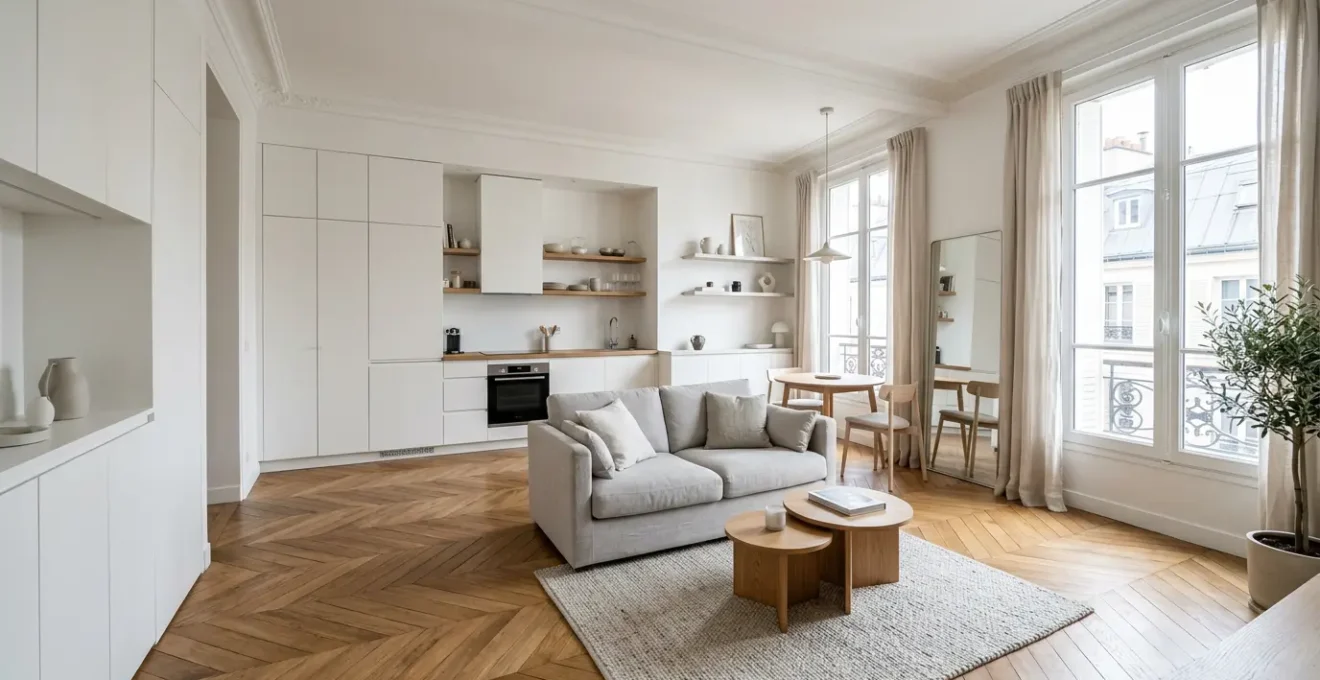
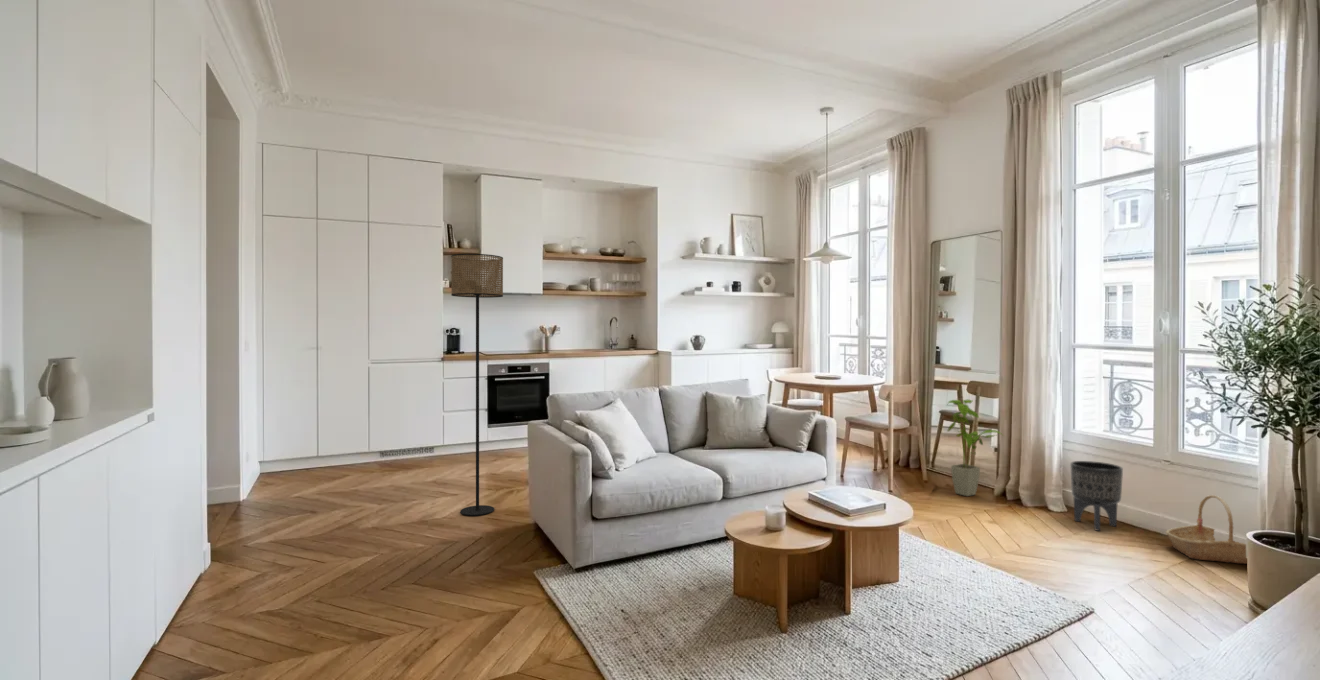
+ house plant (969, 448)
+ basket (1212, 528)
+ planter (1095, 495)
+ floor lamp (477, 384)
